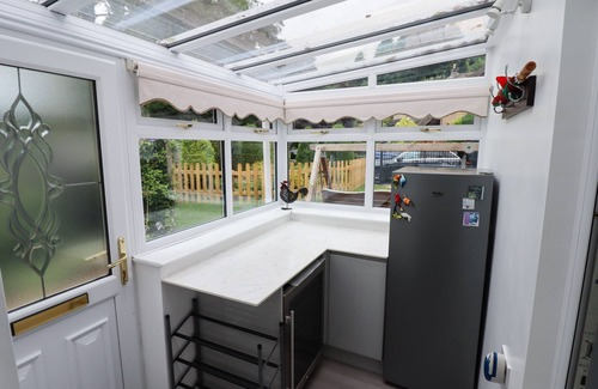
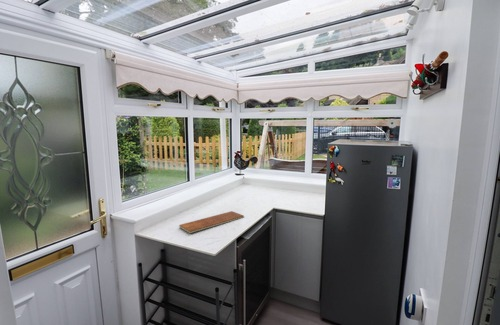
+ chopping board (213, 221)
